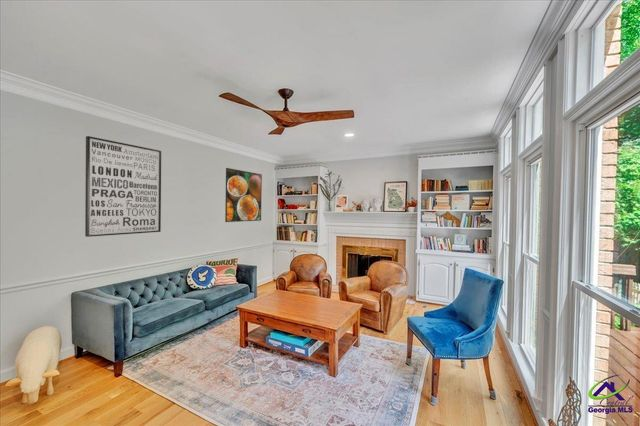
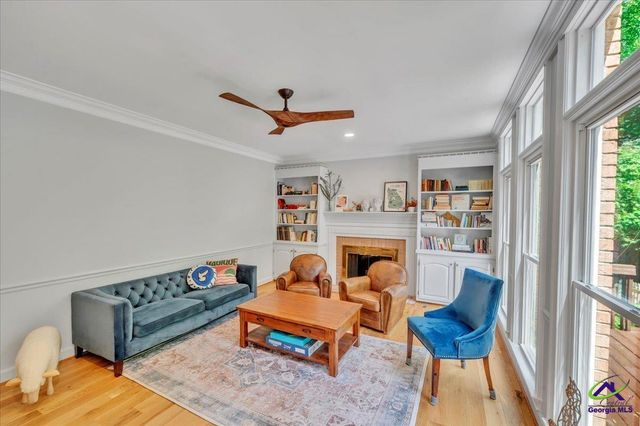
- wall art (127, 189)
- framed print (244, 196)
